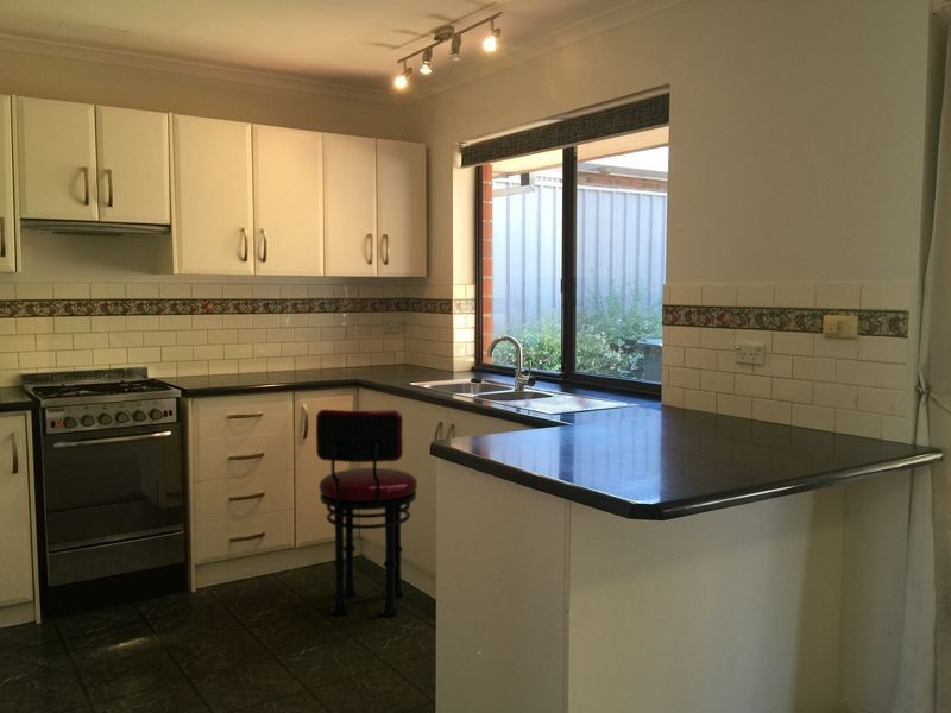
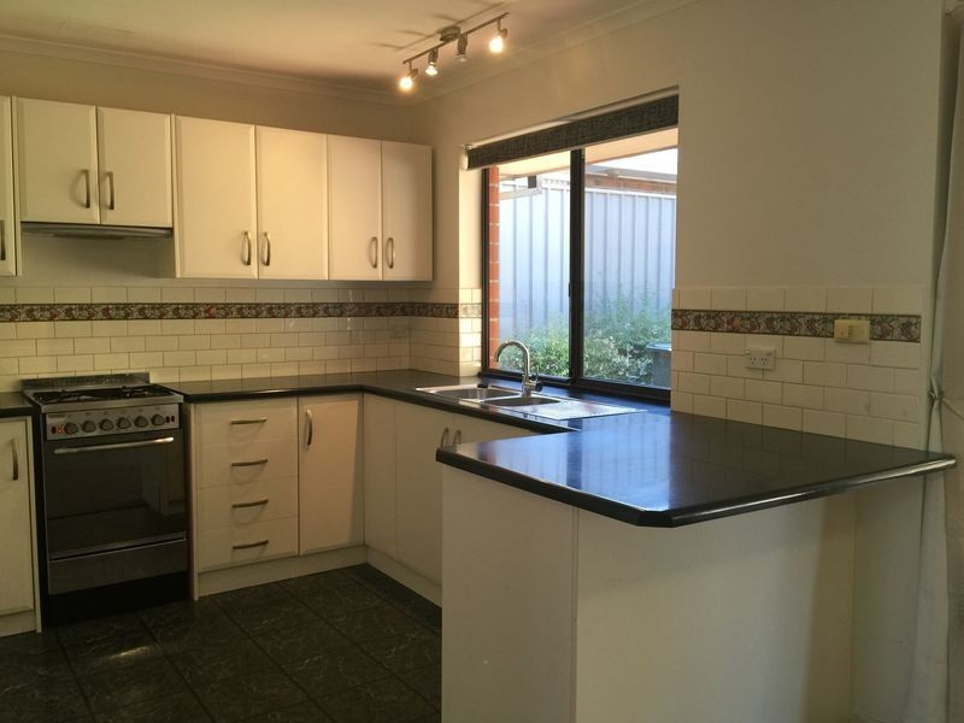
- stool (366, 507)
